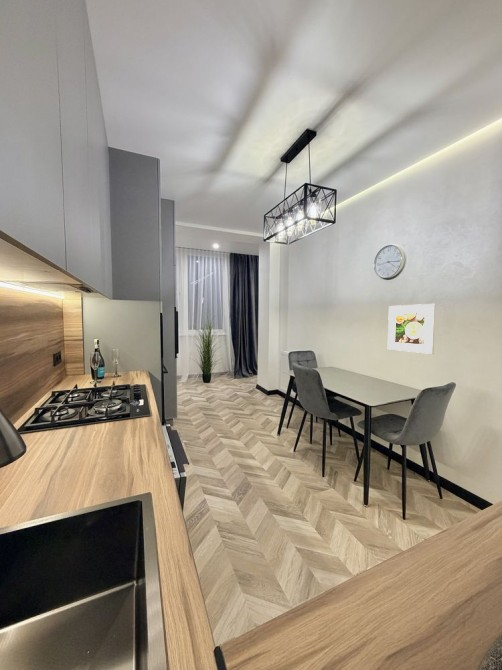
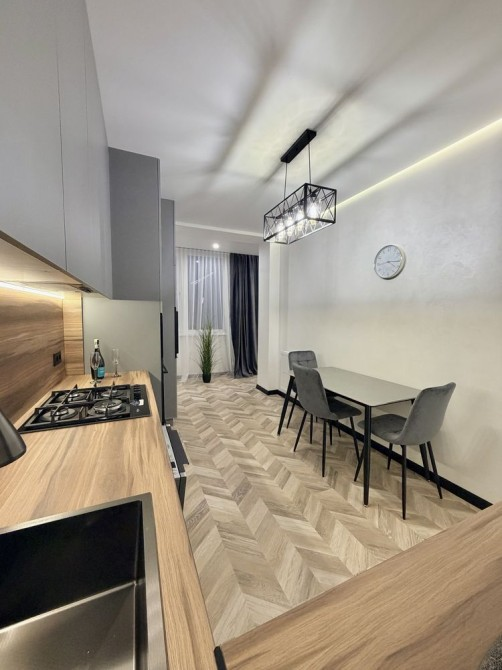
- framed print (409, 328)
